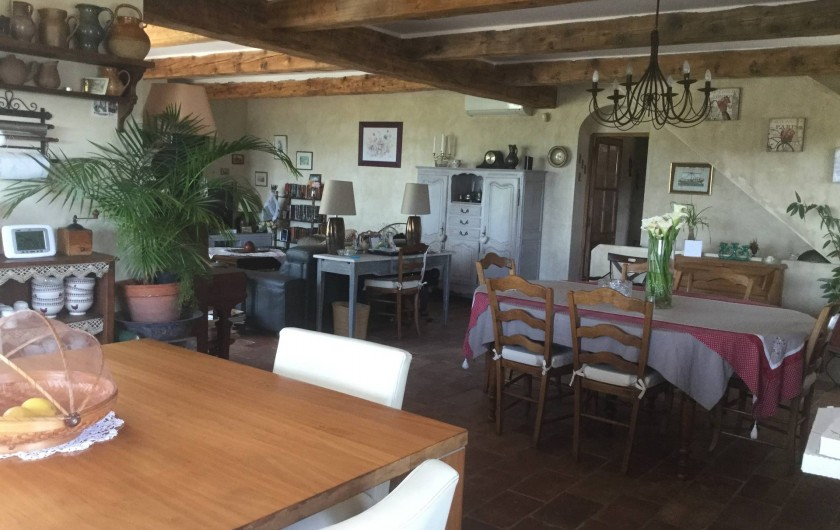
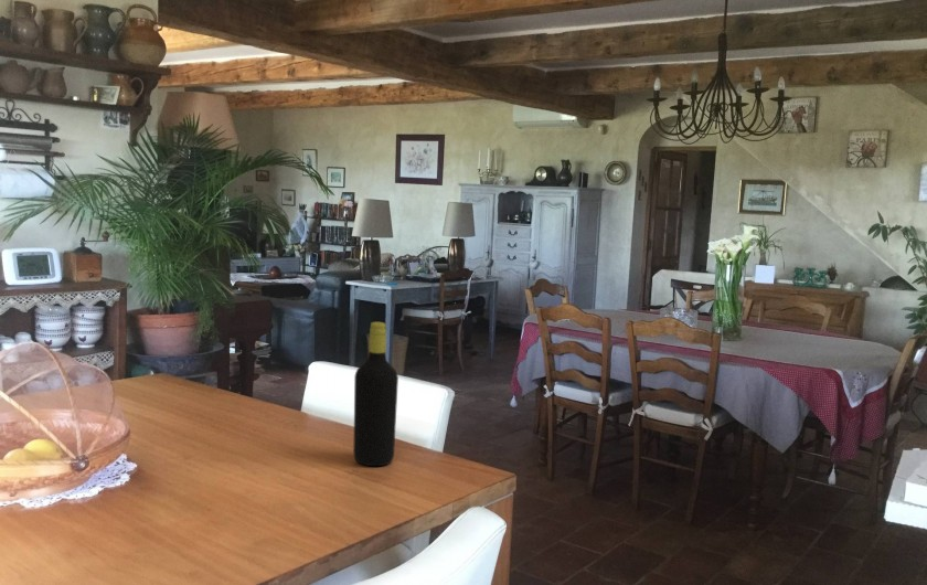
+ bottle (375, 392)
